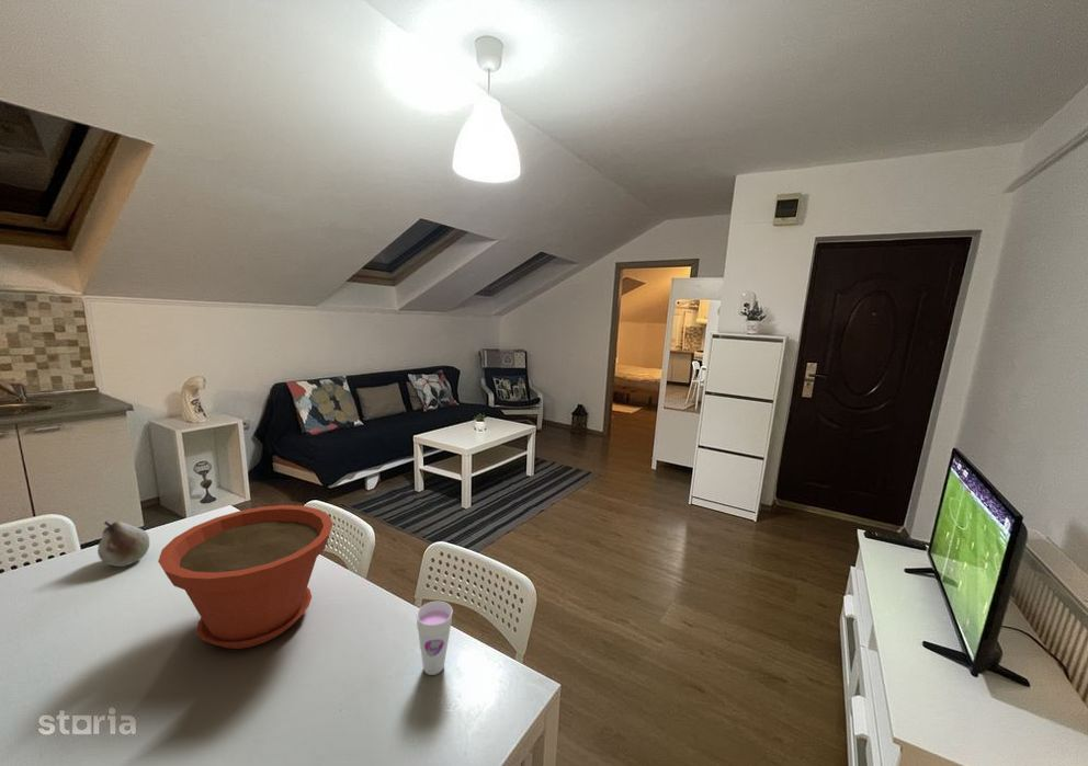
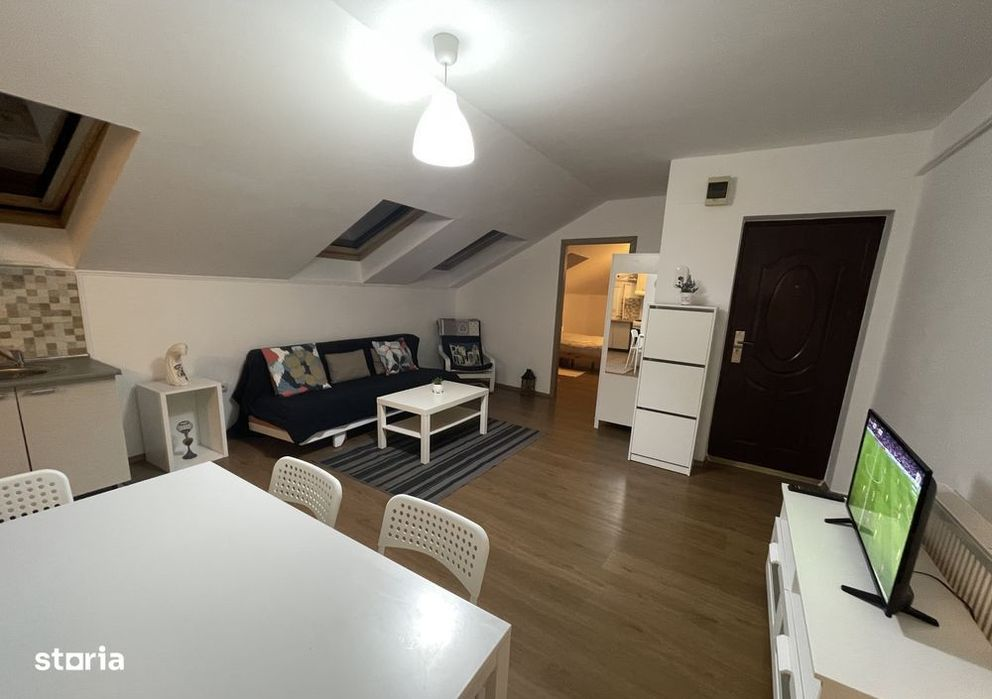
- plant pot (256, 579)
- cup (433, 640)
- fruit (124, 539)
